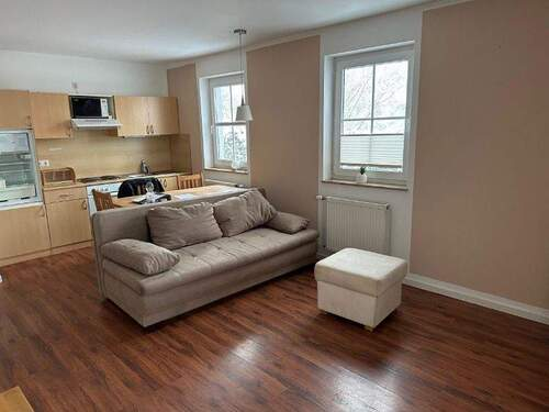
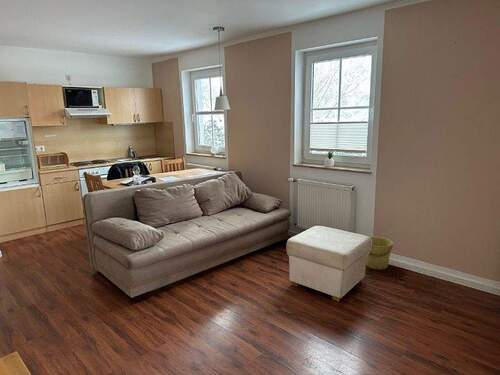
+ bucket (377, 253)
